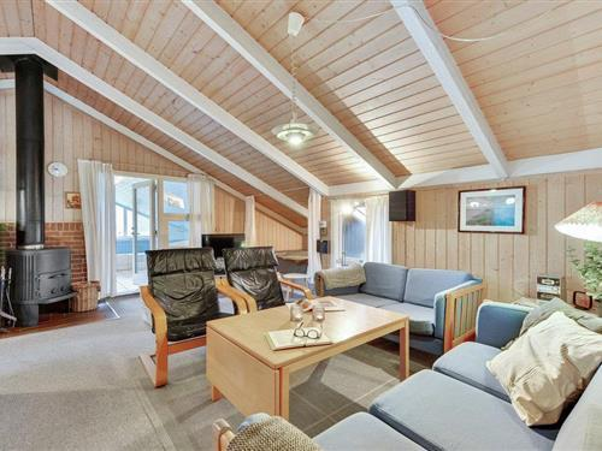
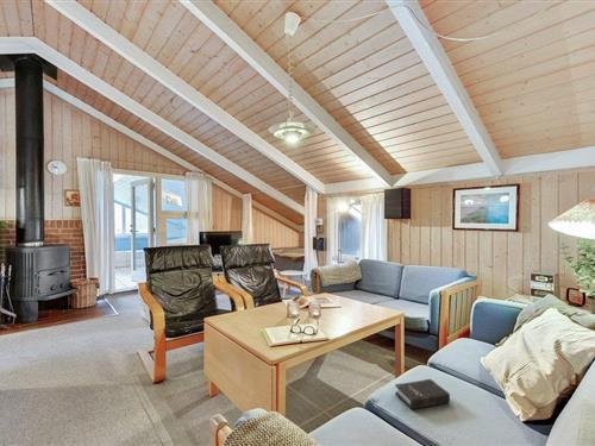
+ hardback book (421, 392)
